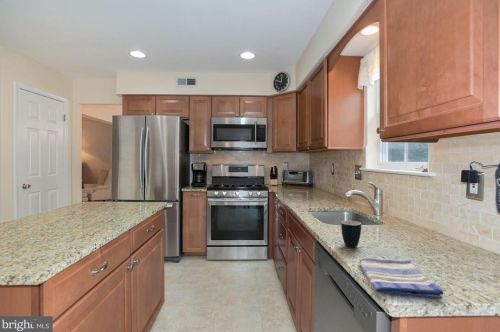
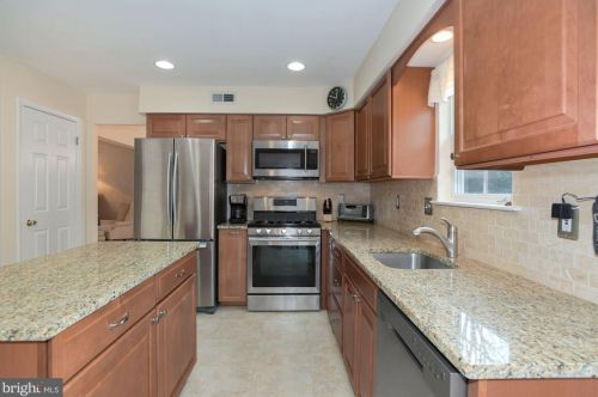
- mug (351, 233)
- dish towel (395, 274)
